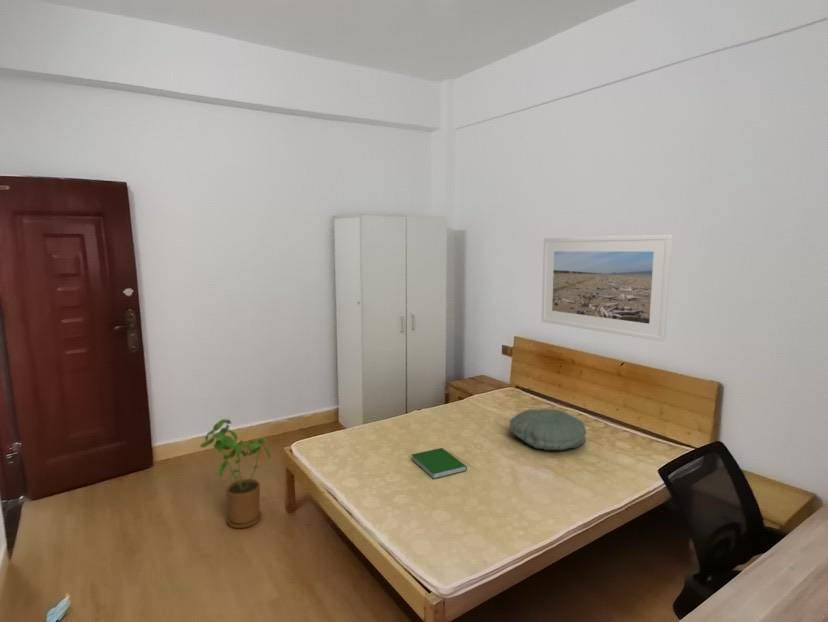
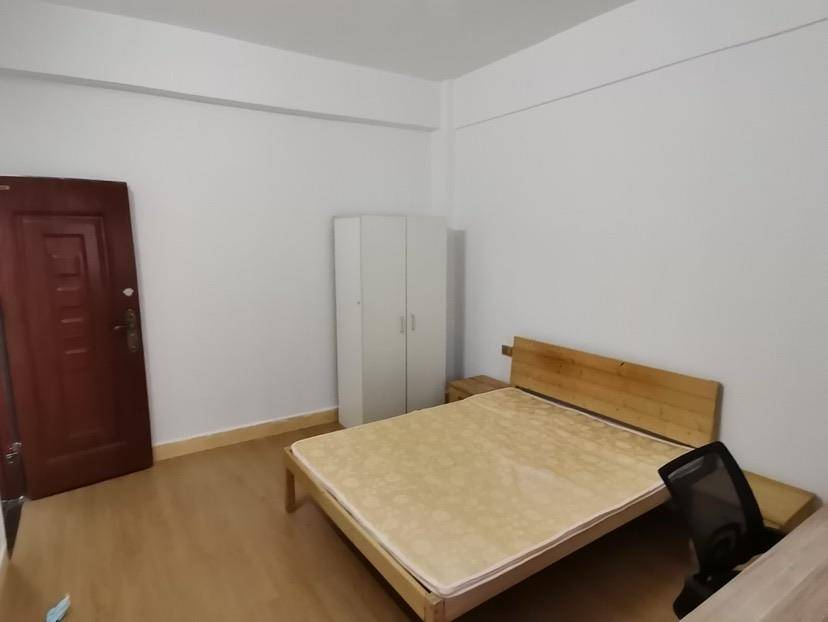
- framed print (598, 284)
- pillow (548, 427)
- house plant (239, 469)
- hardcover book (438, 462)
